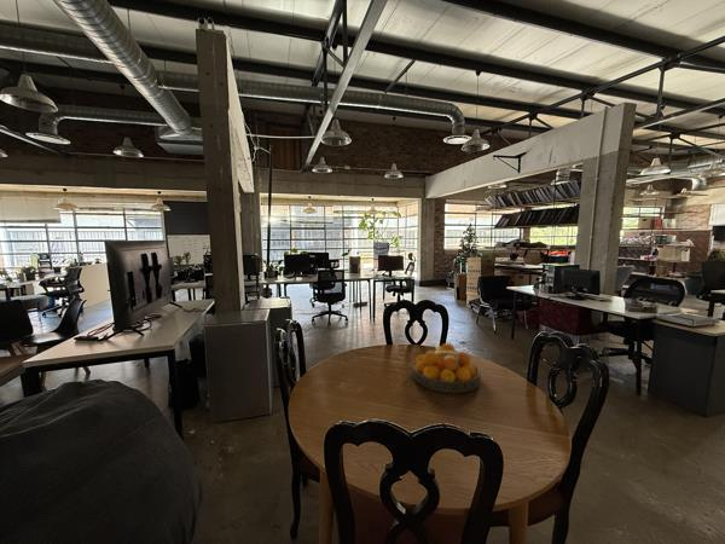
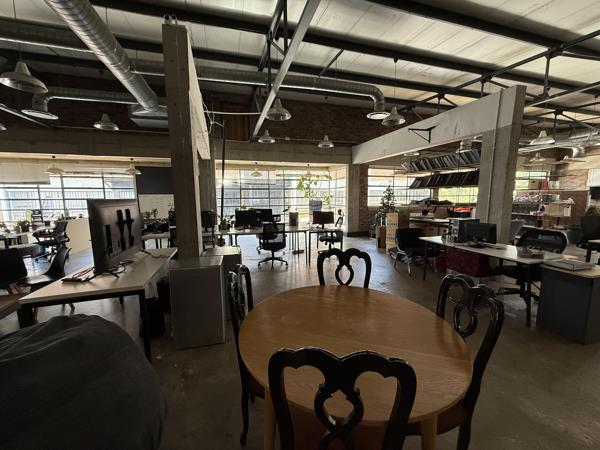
- fruit bowl (445, 363)
